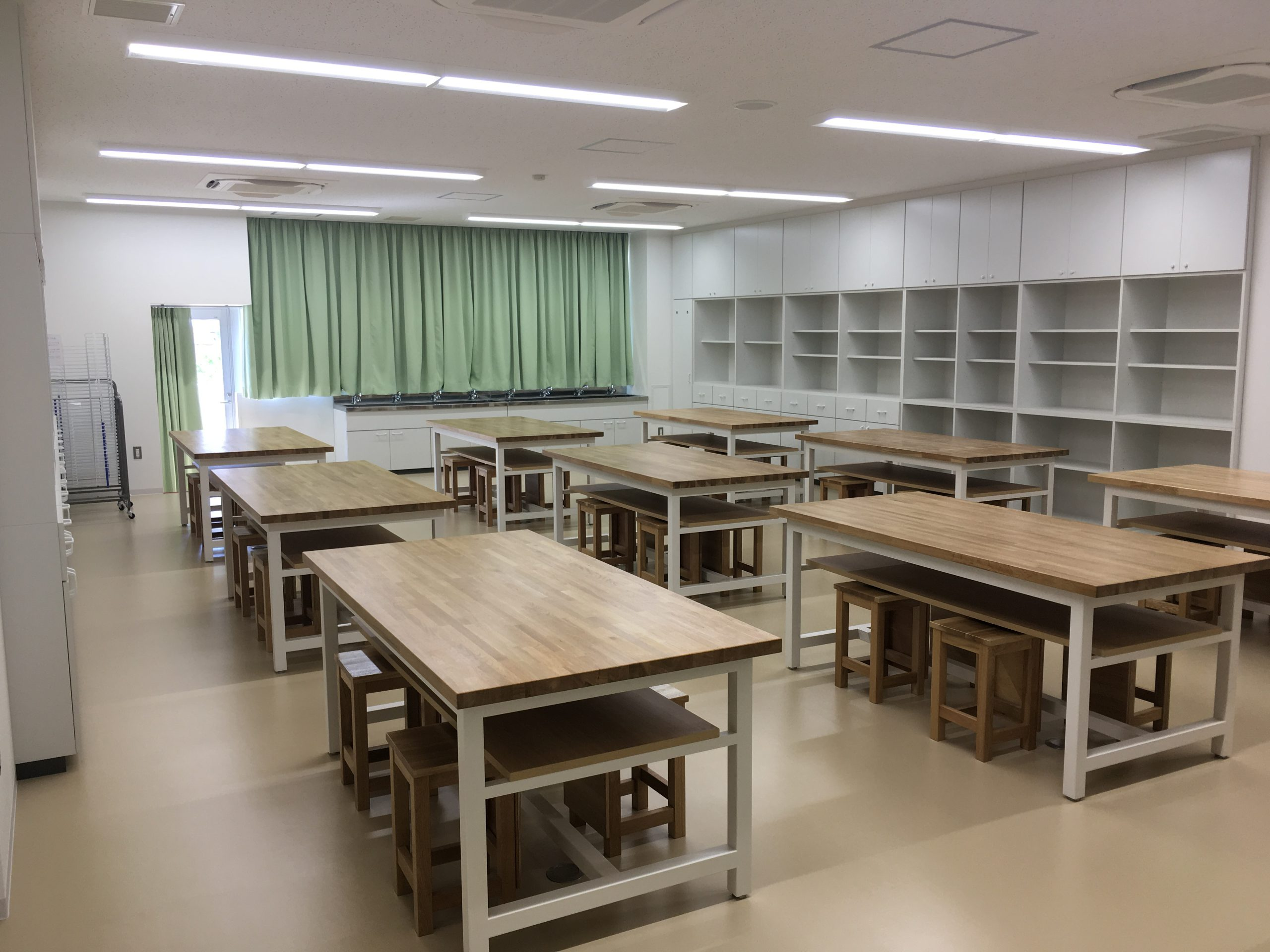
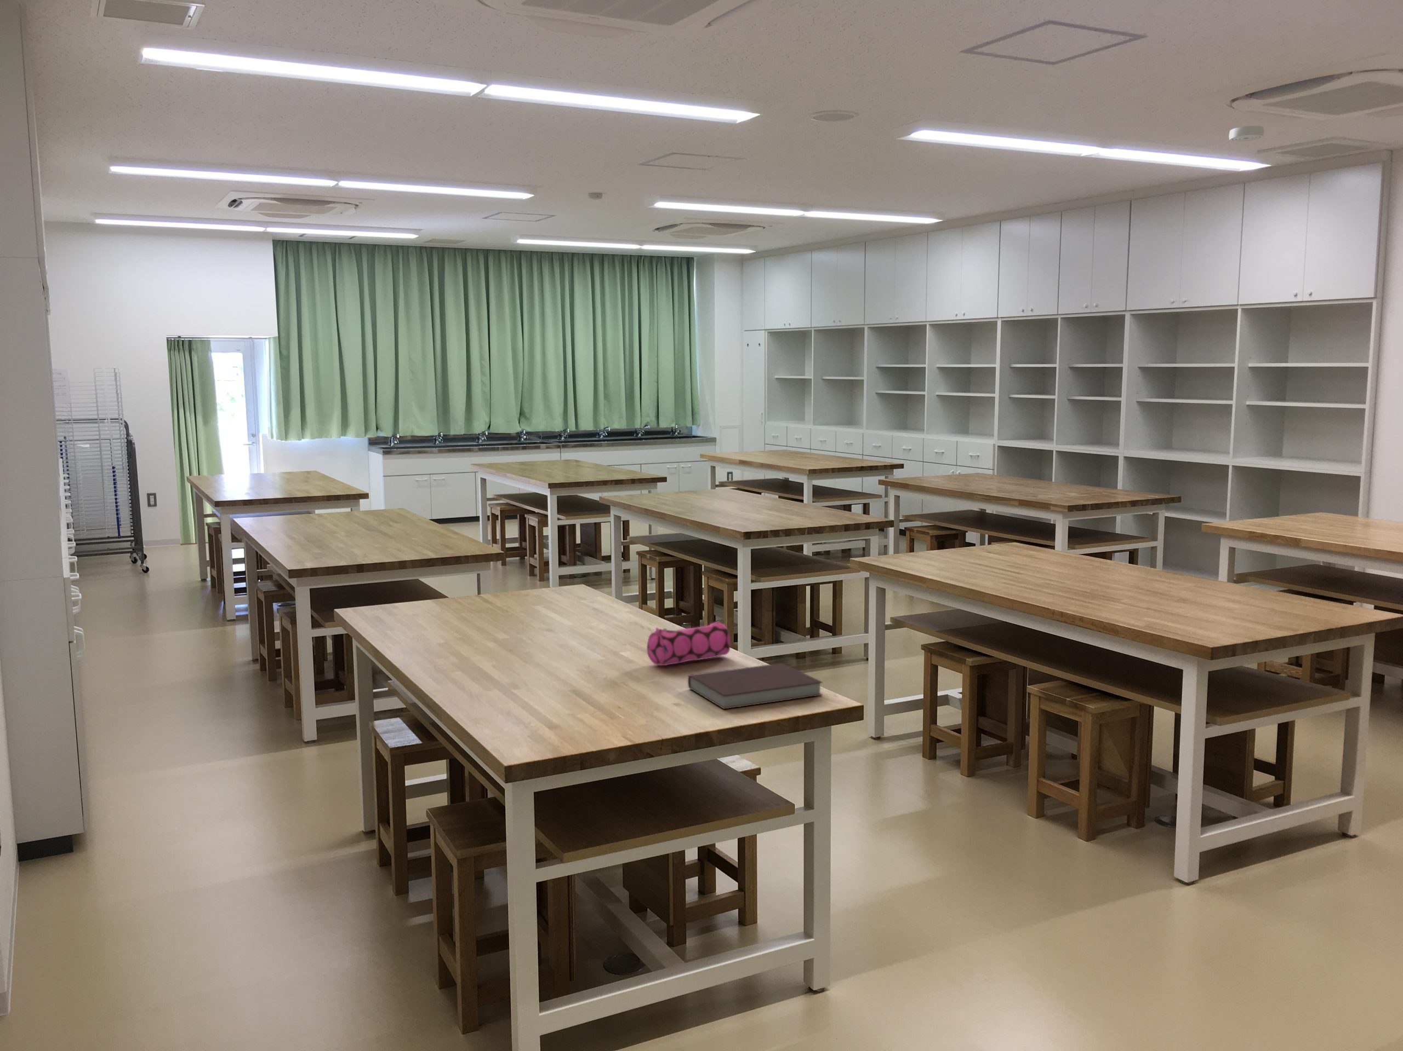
+ smoke detector (1246, 134)
+ notebook (755, 684)
+ pencil case (690, 641)
